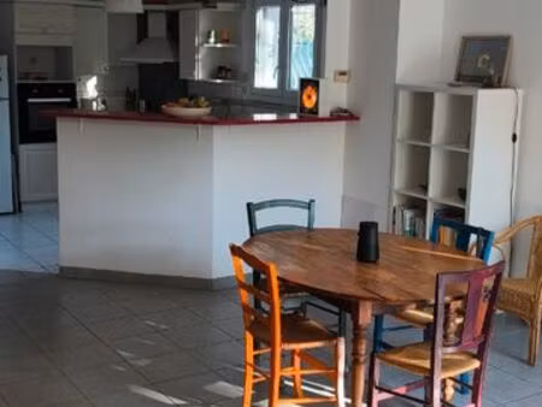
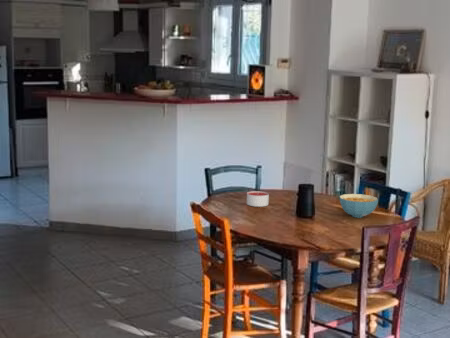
+ candle (257, 198)
+ cereal bowl (358, 207)
